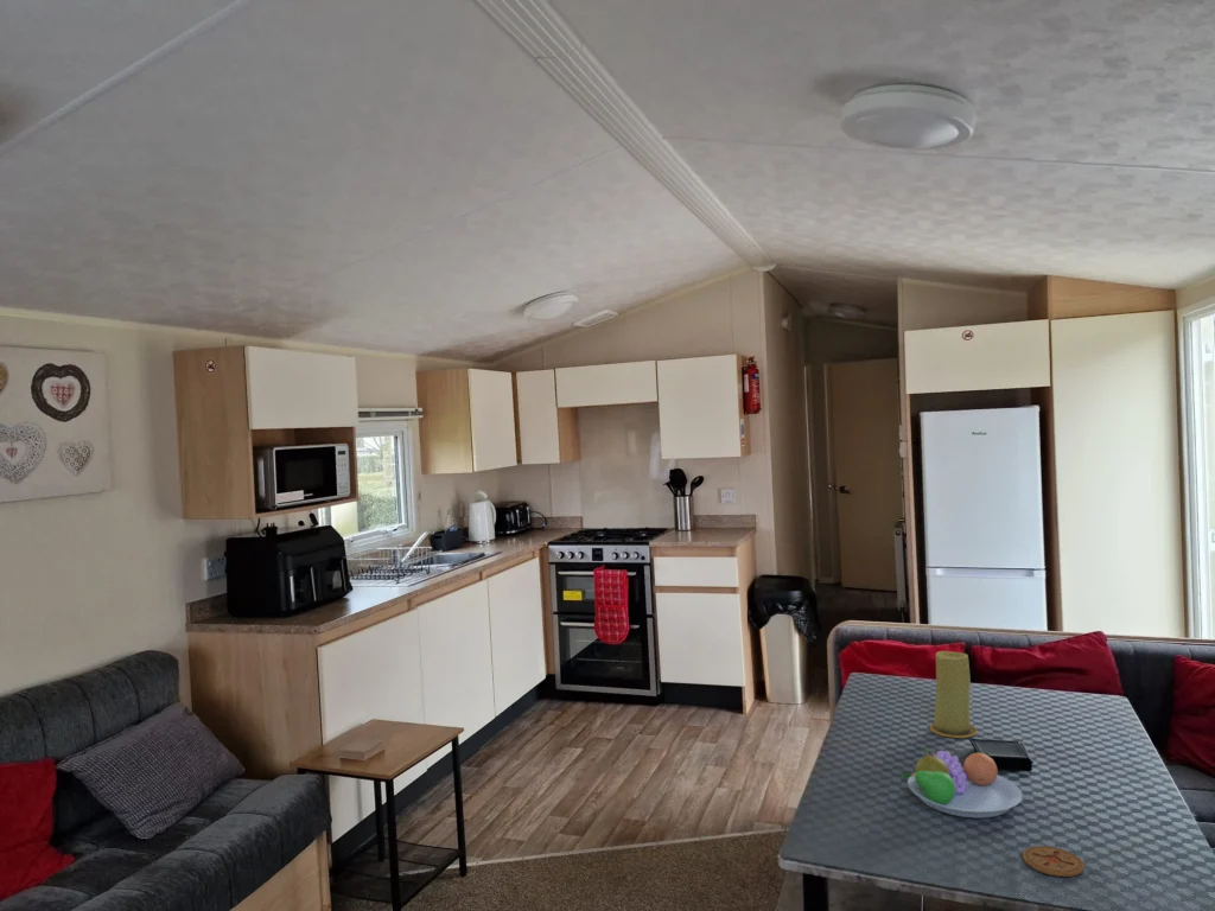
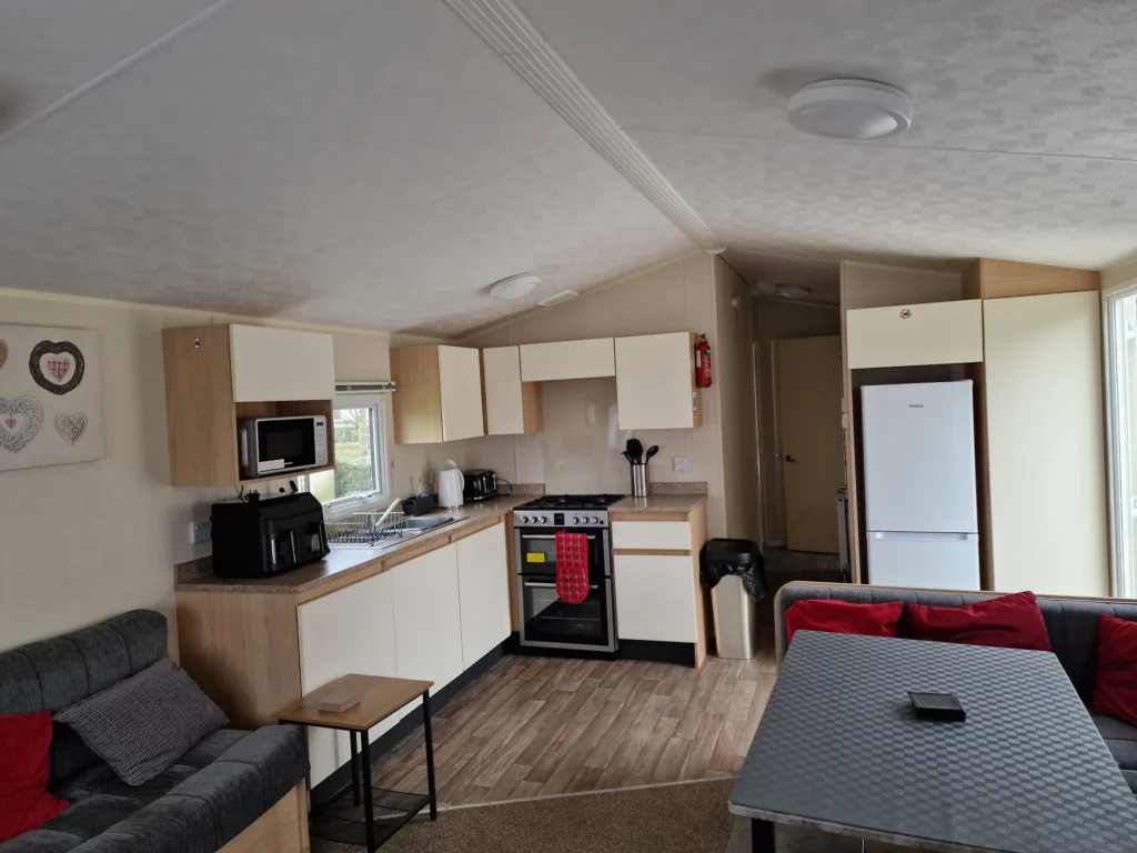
- coaster (1052, 860)
- fruit bowl (958, 777)
- candle (952, 692)
